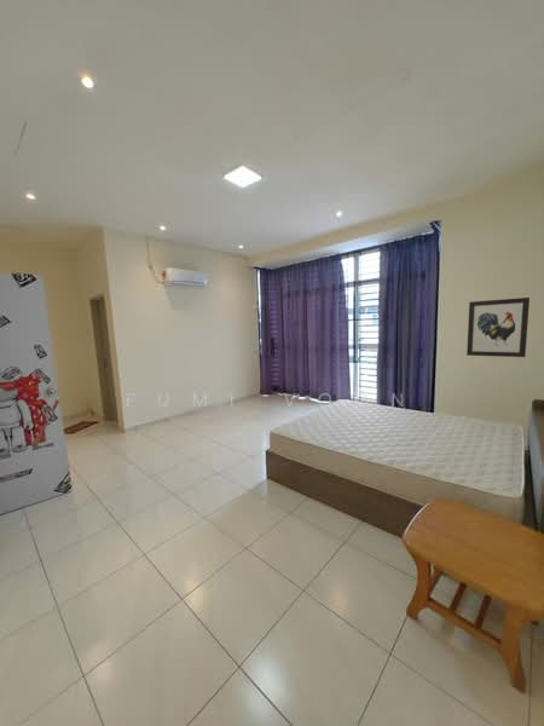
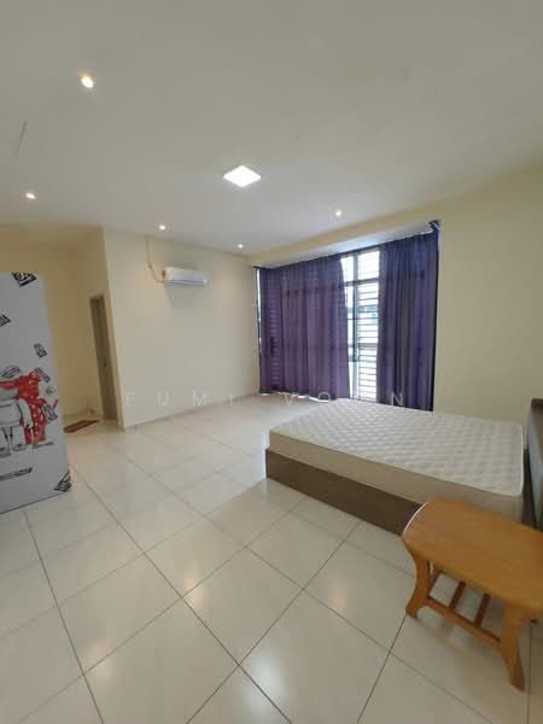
- wall art (496, 328)
